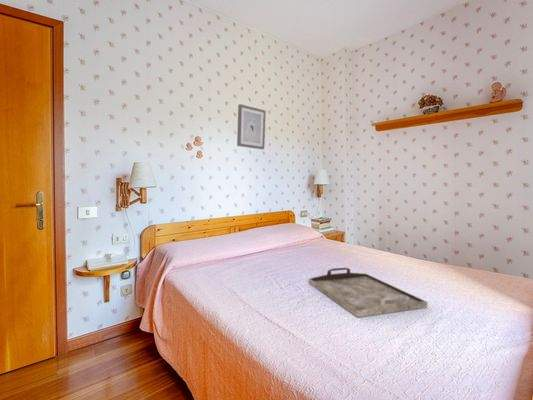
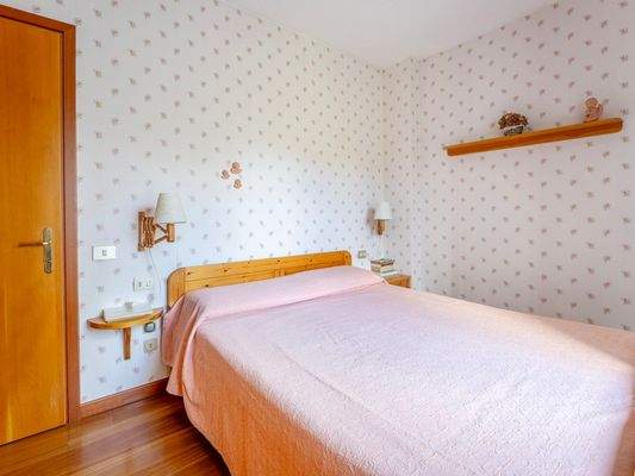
- wall art (251, 127)
- serving tray (362, 287)
